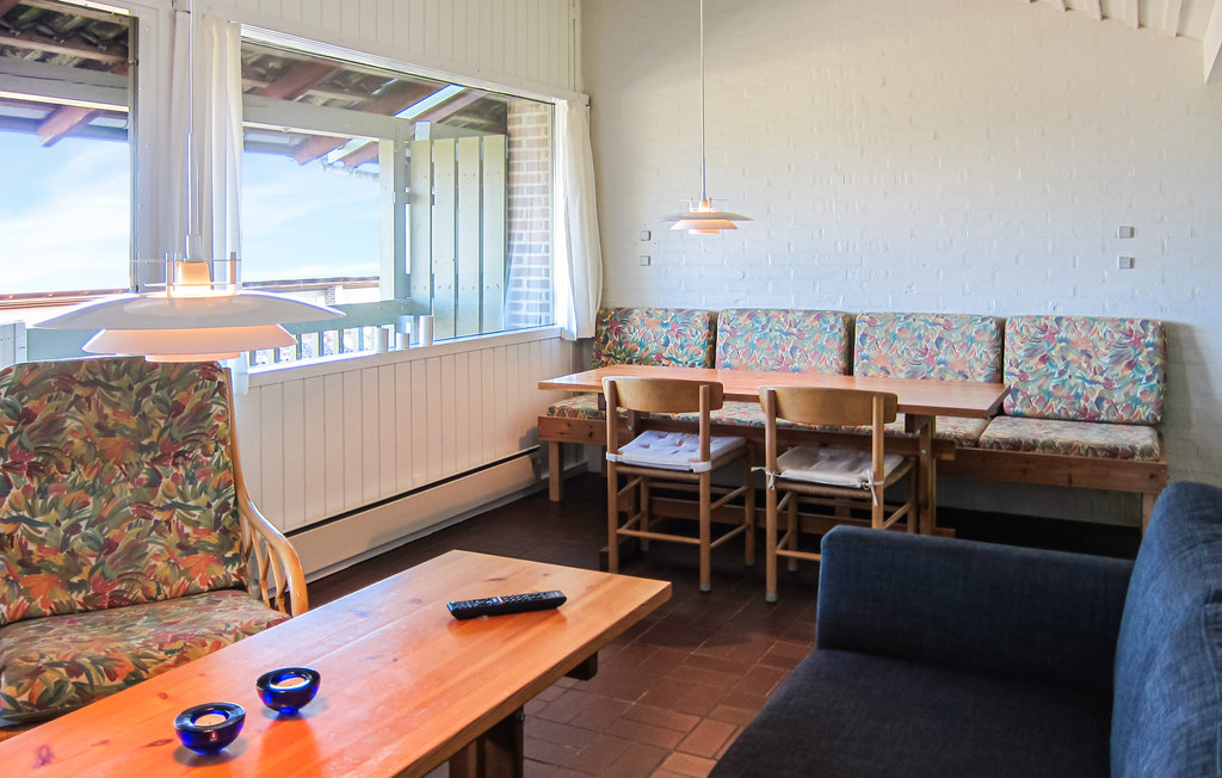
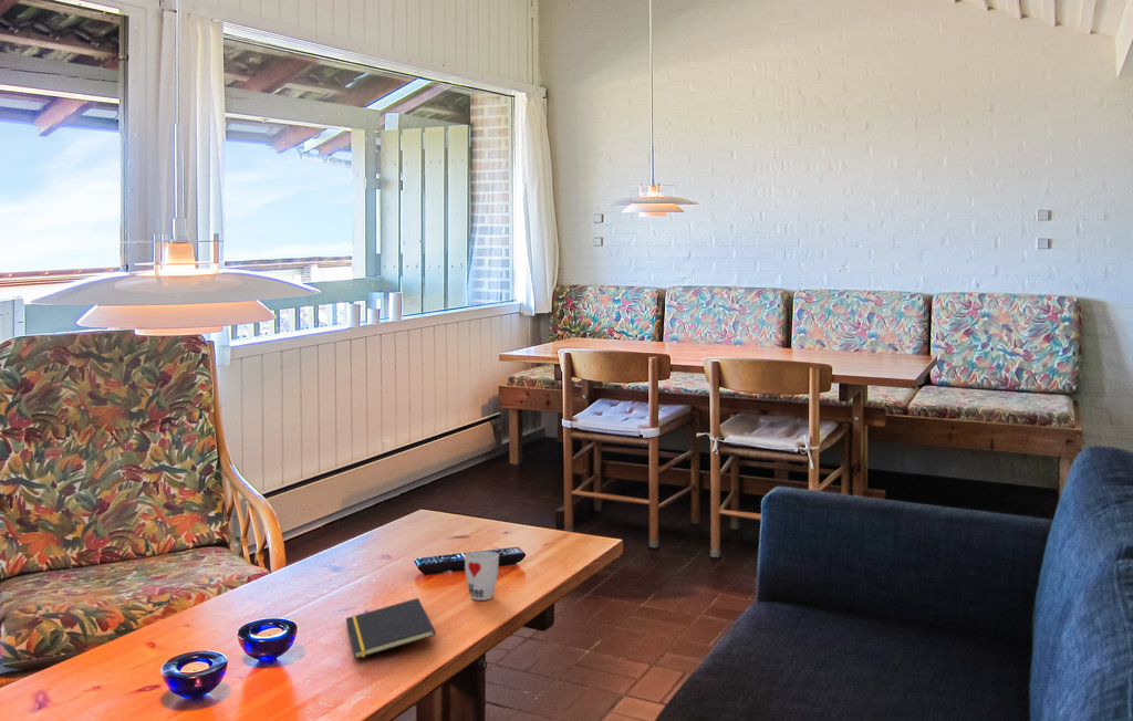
+ notepad (388, 626)
+ cup (481, 575)
